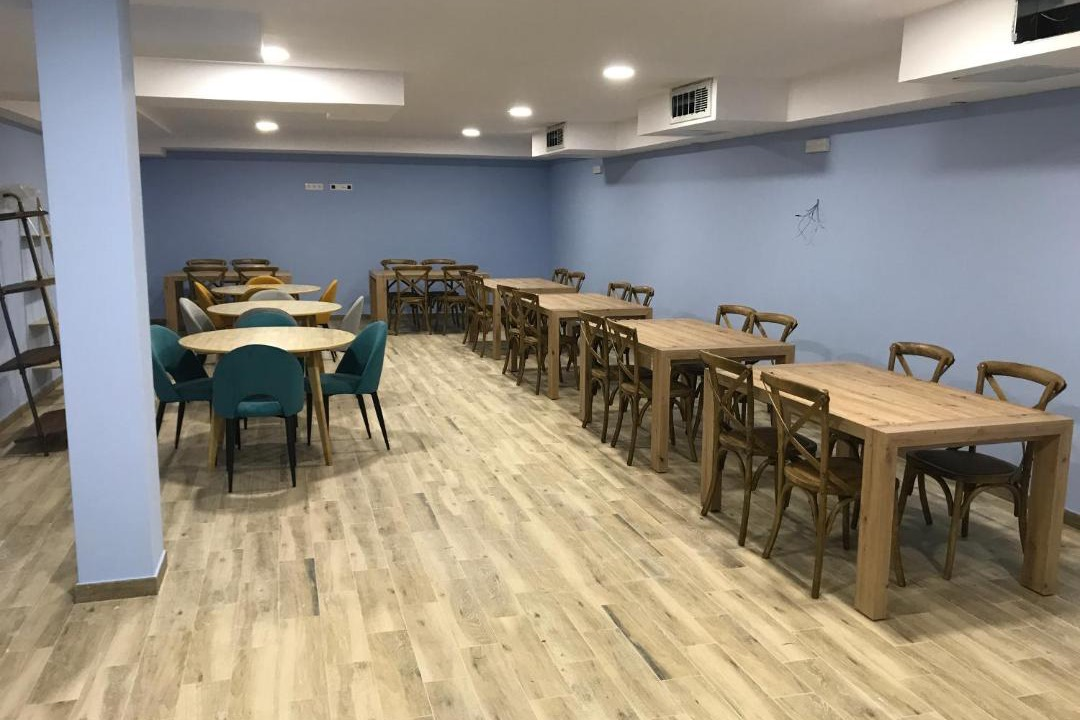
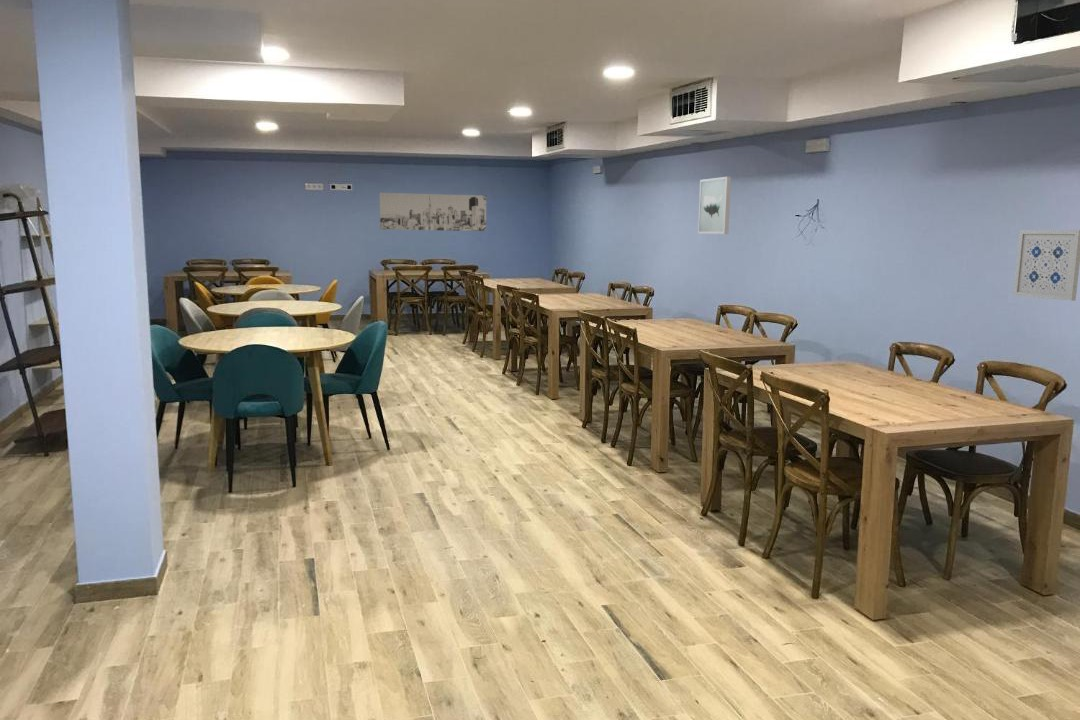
+ wall art (713, 206)
+ wall art (433, 212)
+ wall art (1046, 264)
